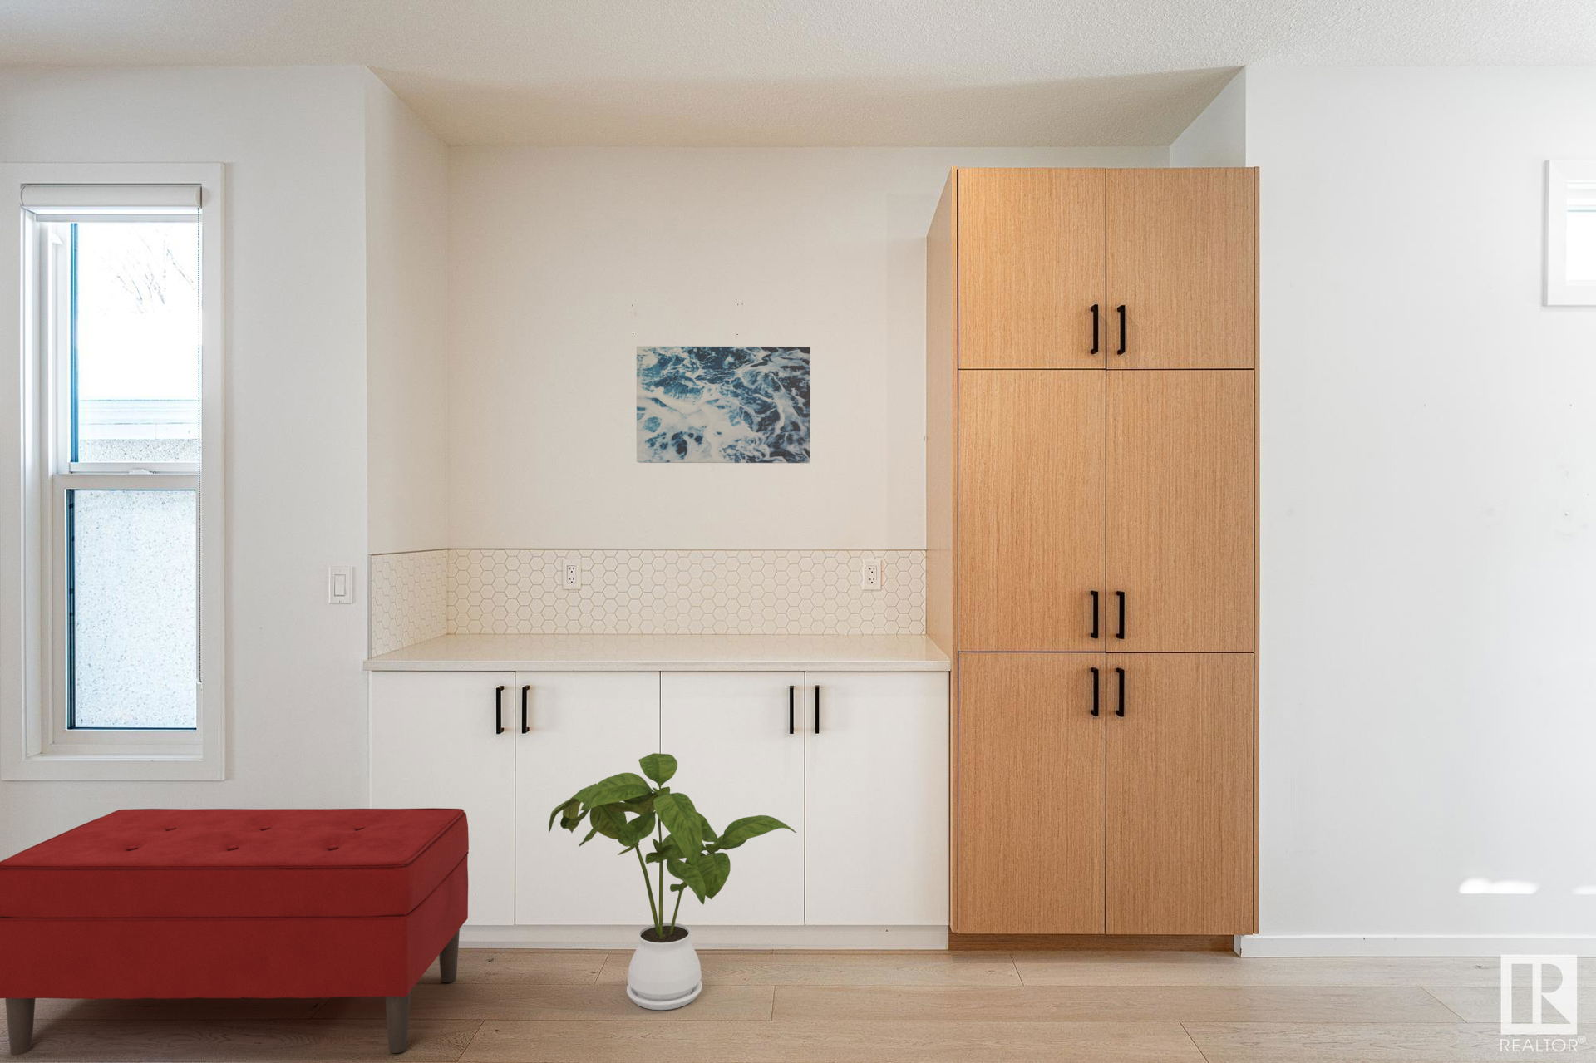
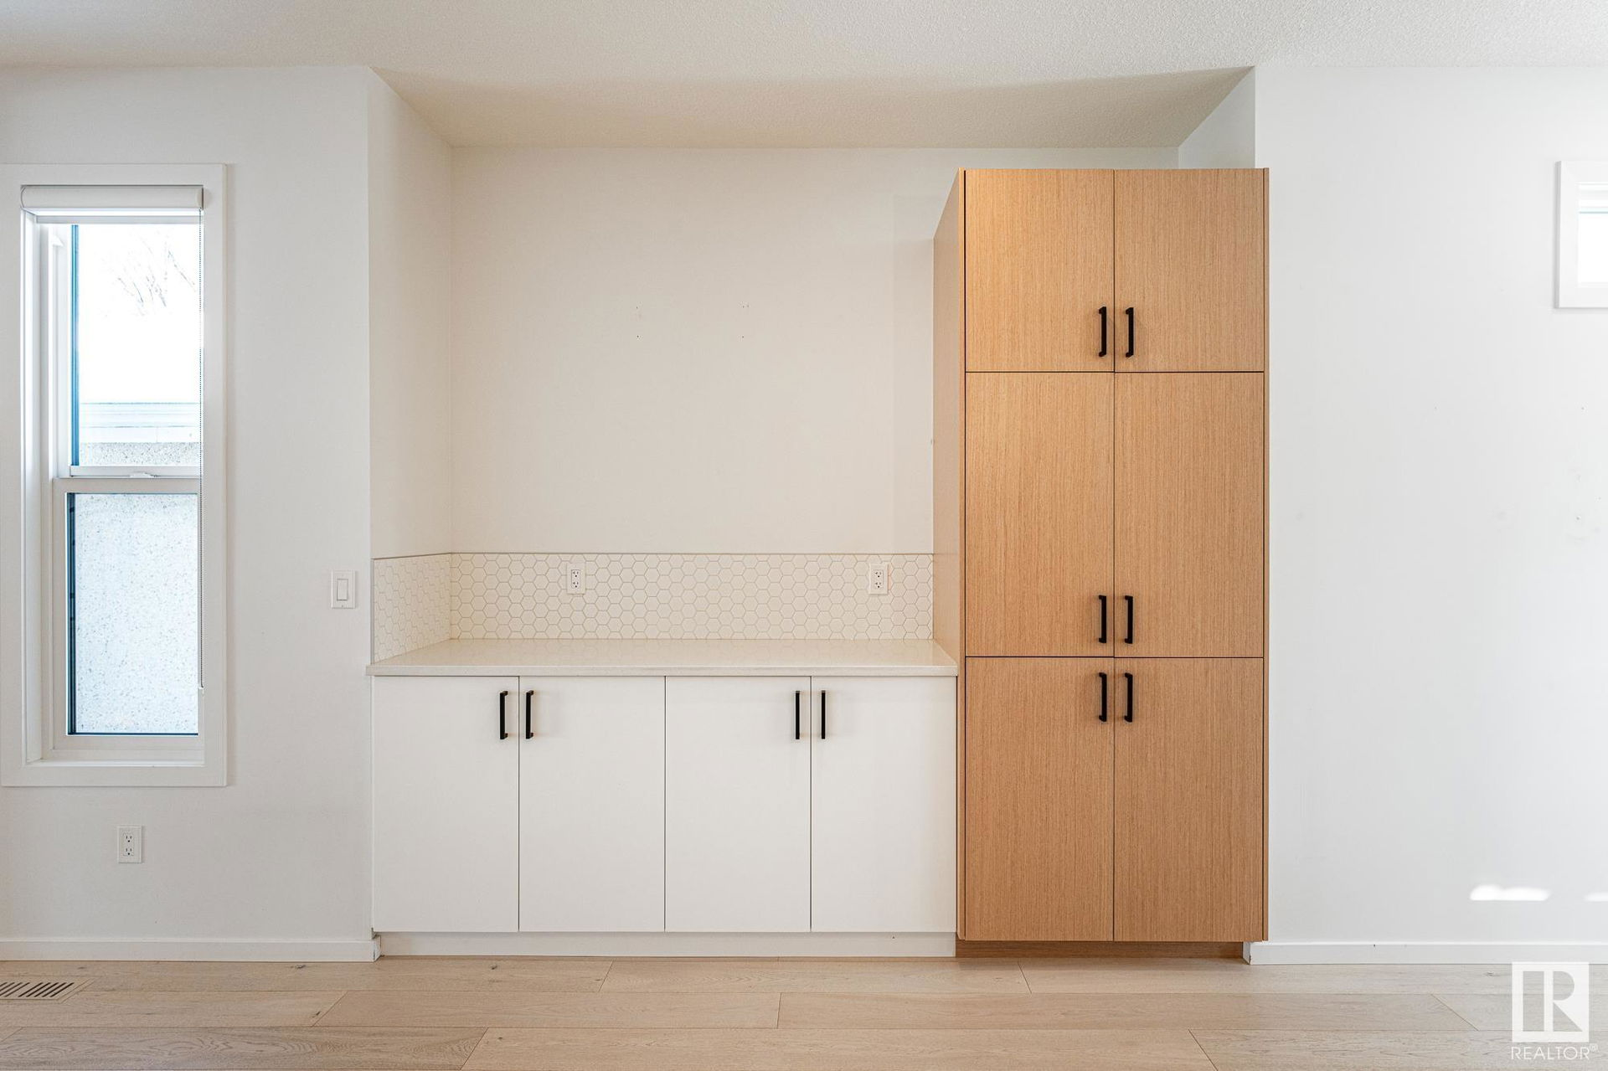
- house plant (670, 884)
- bench (249, 923)
- wall art (723, 405)
